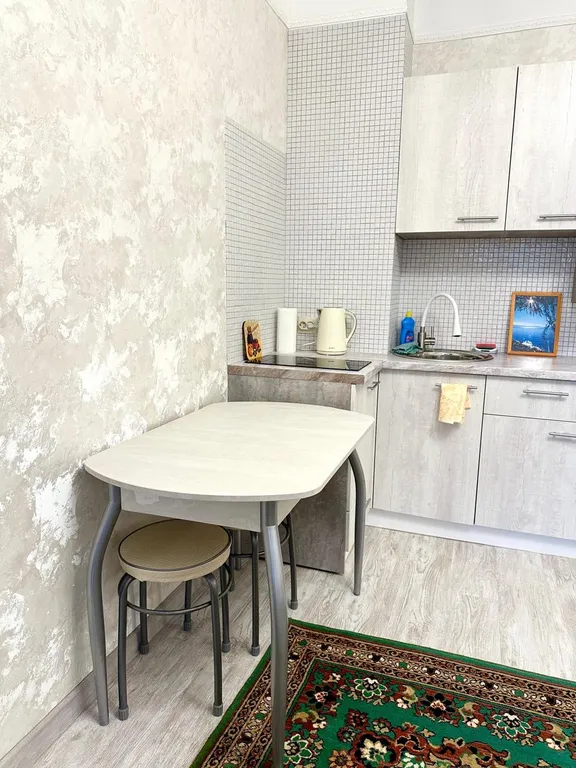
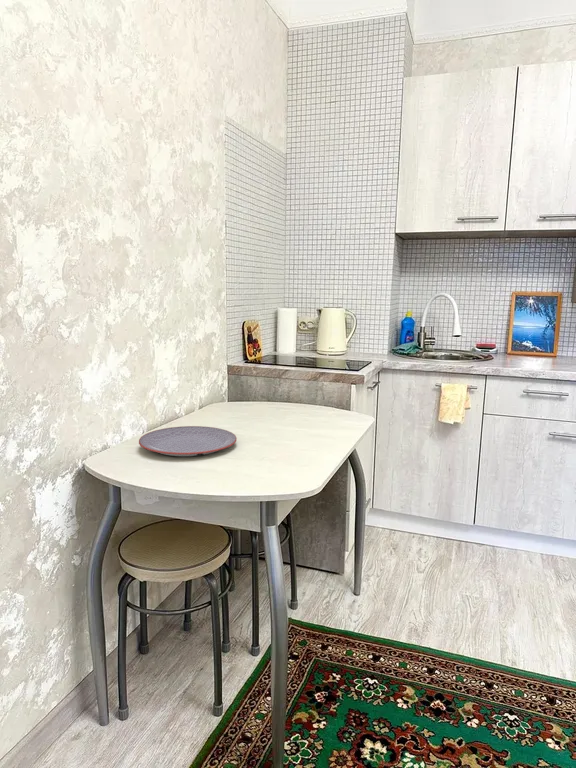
+ plate (188, 442)
